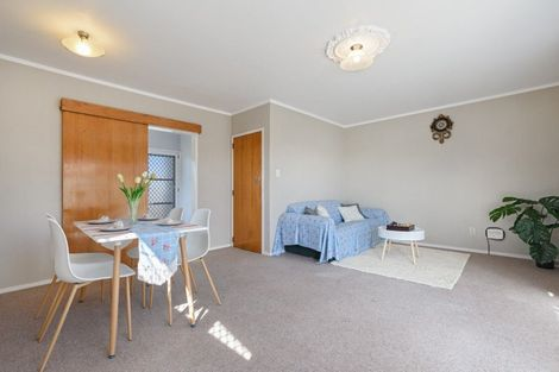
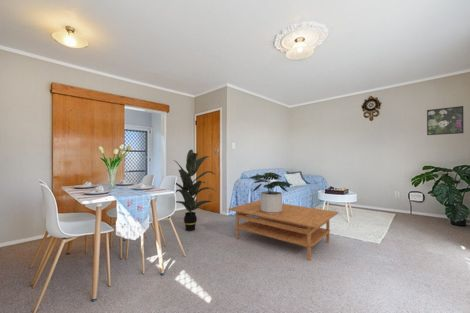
+ indoor plant (192, 188)
+ coffee table (281, 225)
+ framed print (444, 121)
+ potted plant (270, 191)
